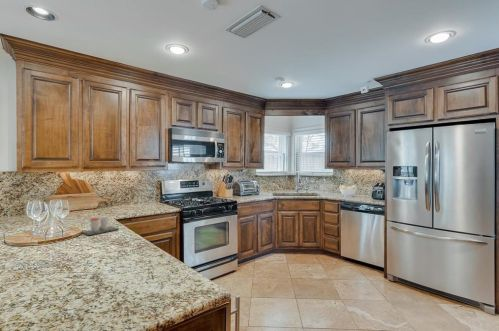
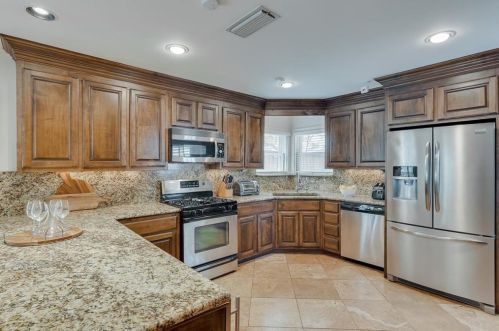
- cup (98, 224)
